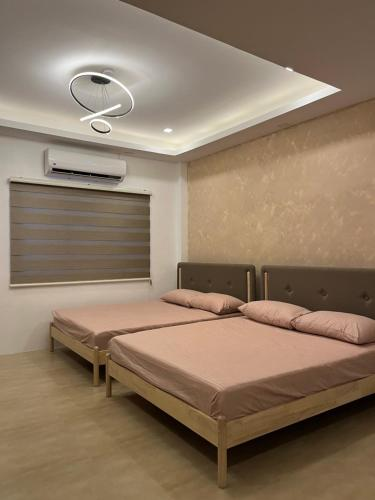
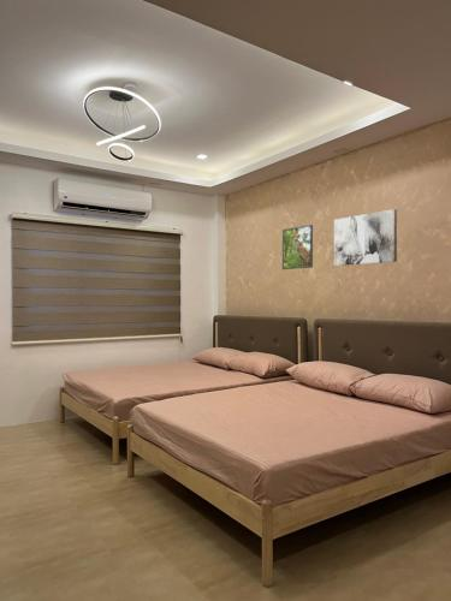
+ wall art (363, 239)
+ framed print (296, 248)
